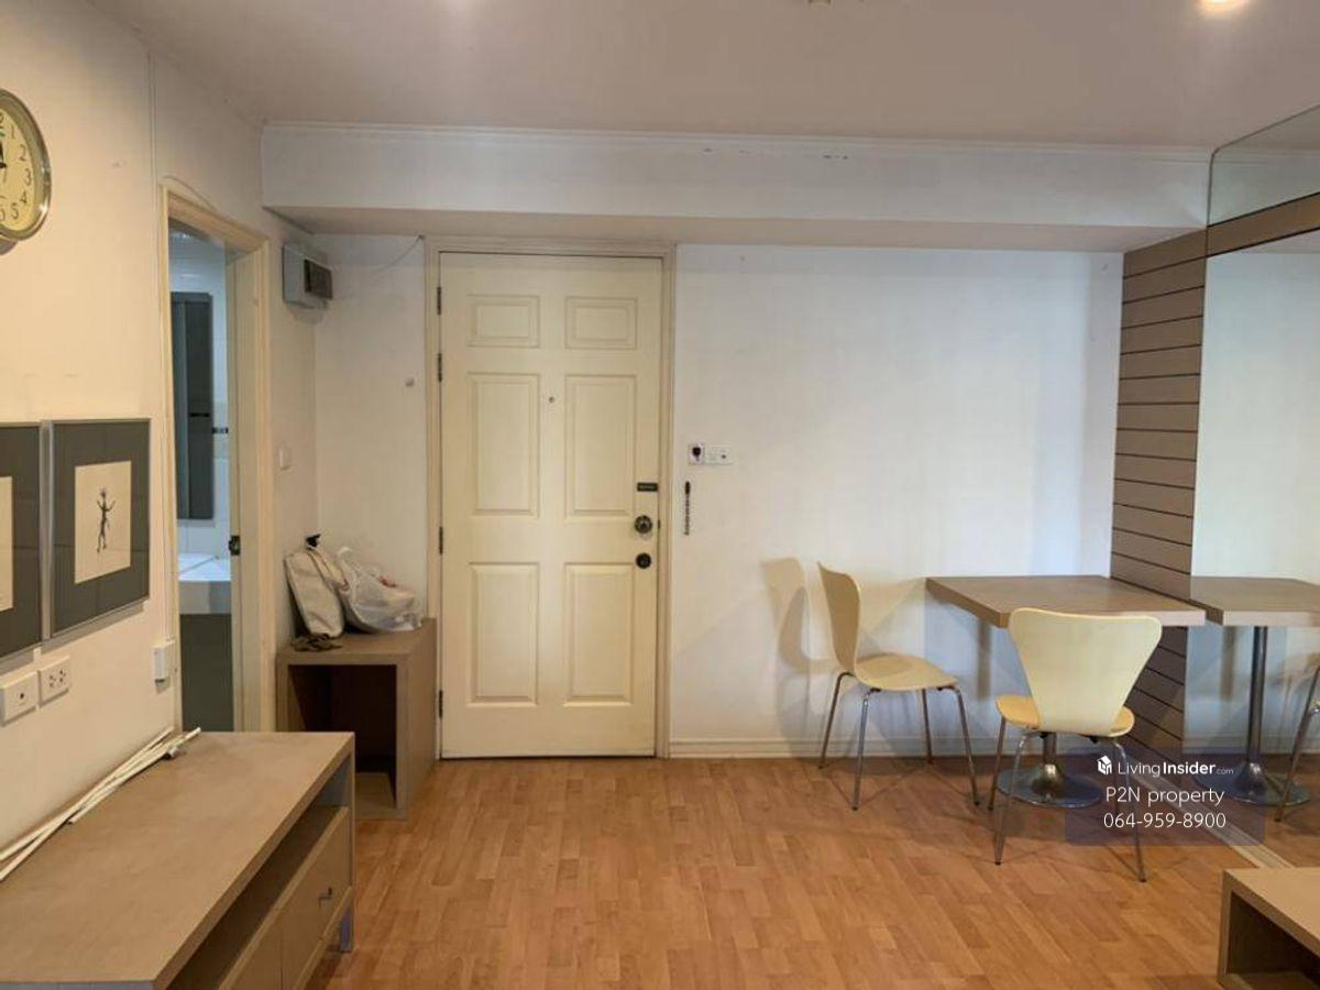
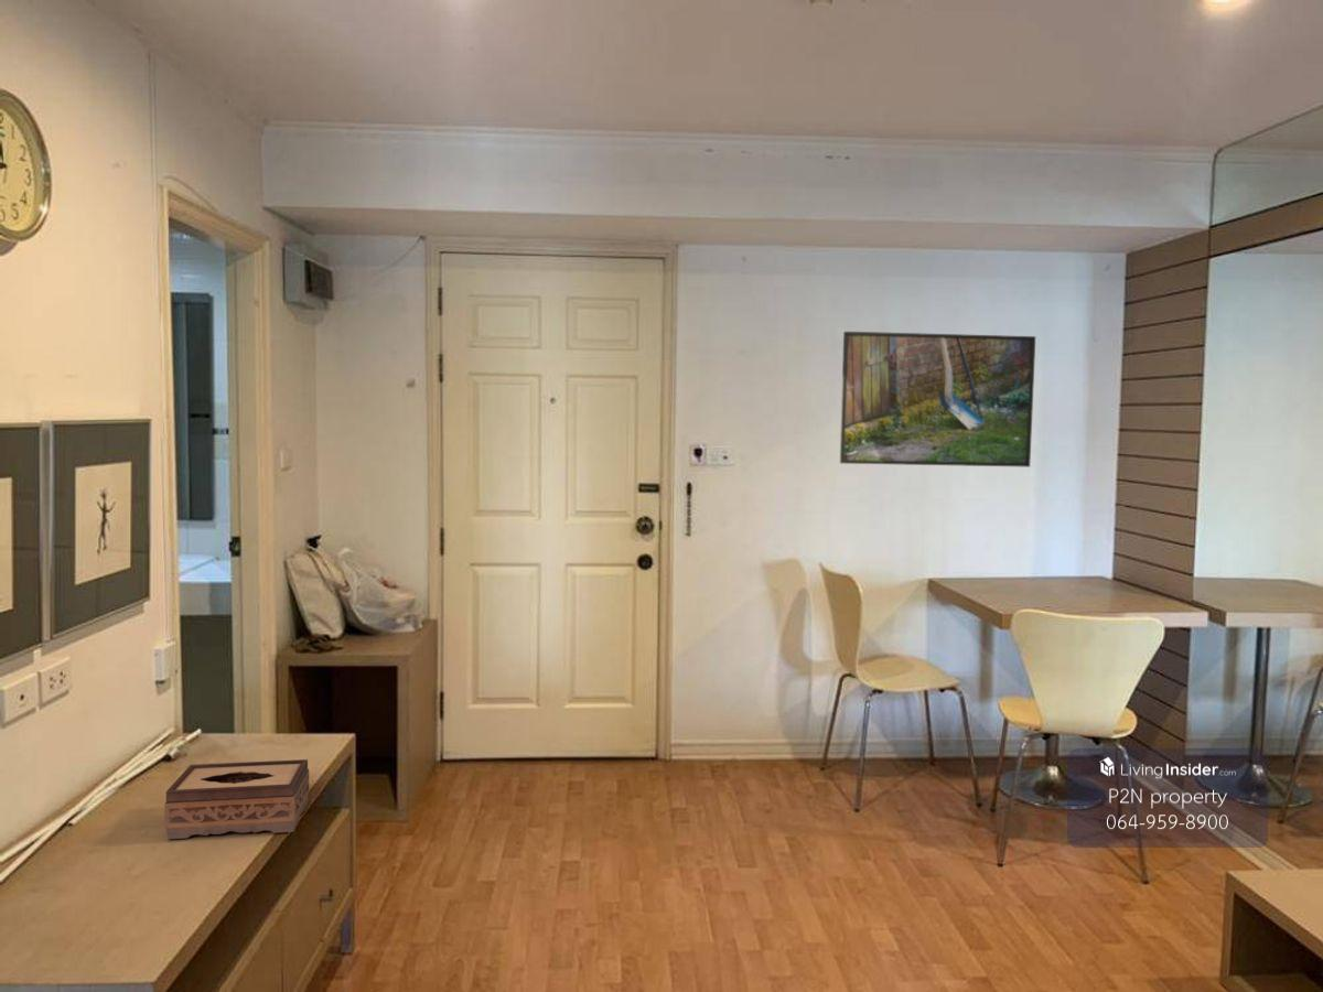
+ tissue box (240, 797)
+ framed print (937, 399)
